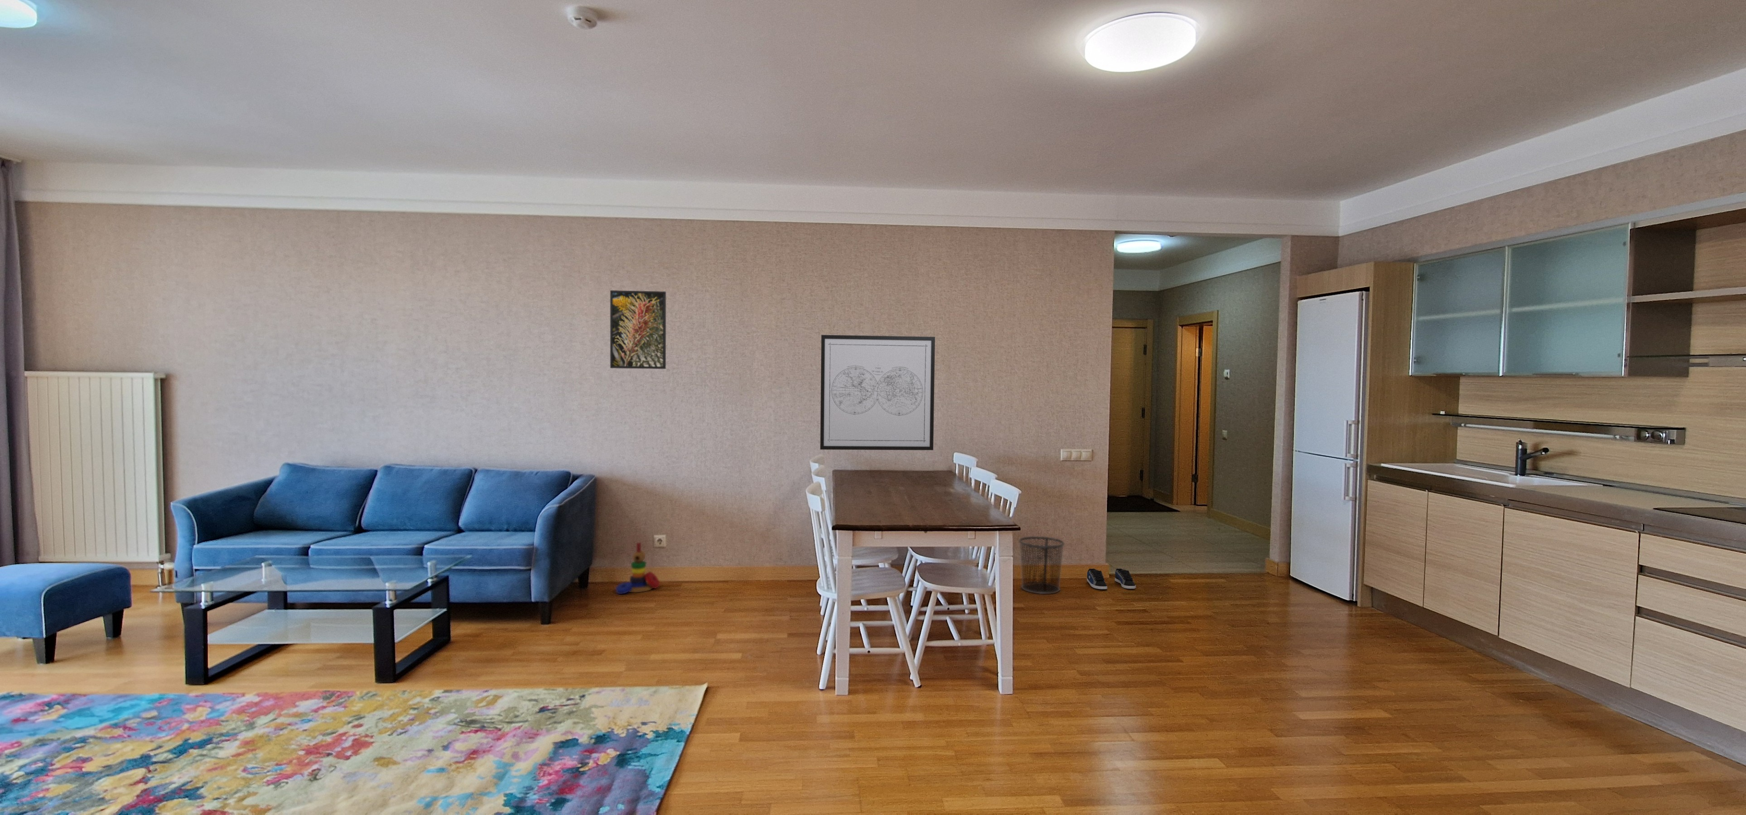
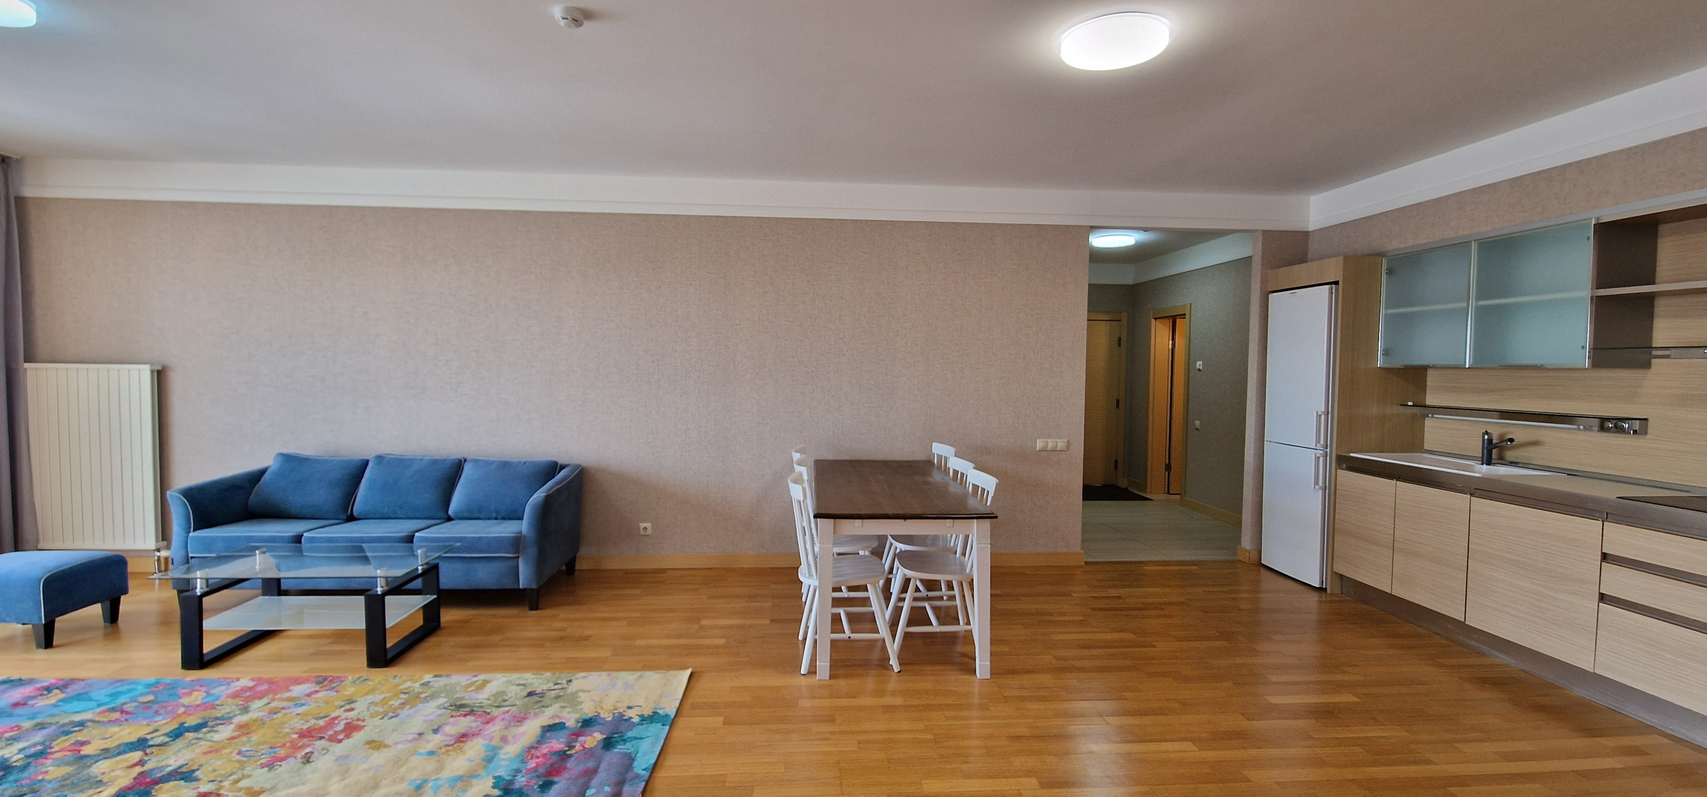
- shoe (1115, 578)
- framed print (638, 330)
- stacking toy (639, 567)
- wall art (877, 393)
- waste bin (1041, 564)
